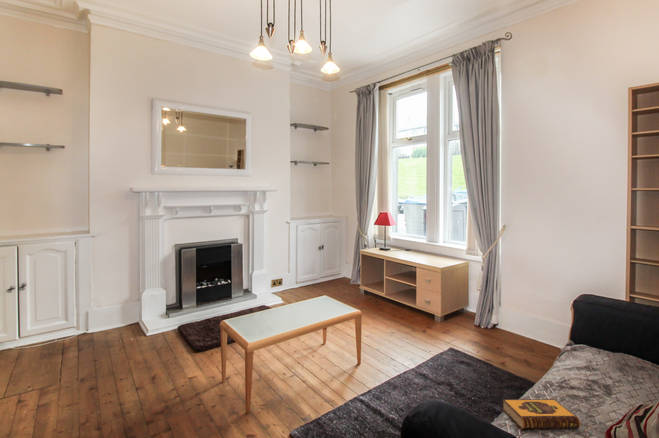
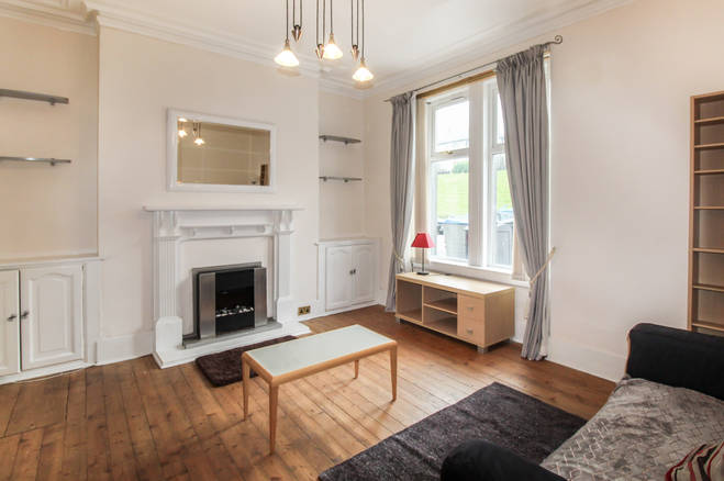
- hardback book (539, 414)
